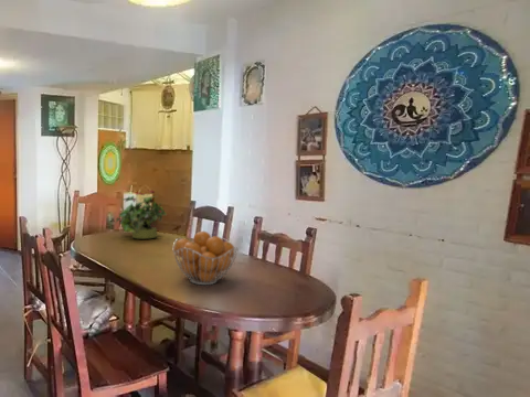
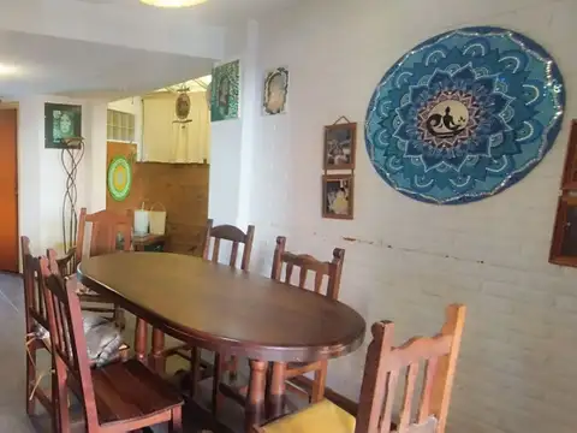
- potted plant (139, 214)
- fruit basket (204, 257)
